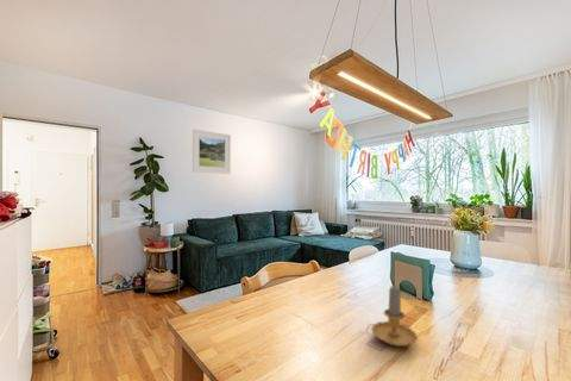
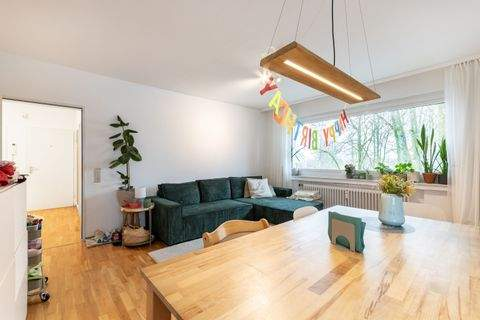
- candle (389, 312)
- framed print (212, 152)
